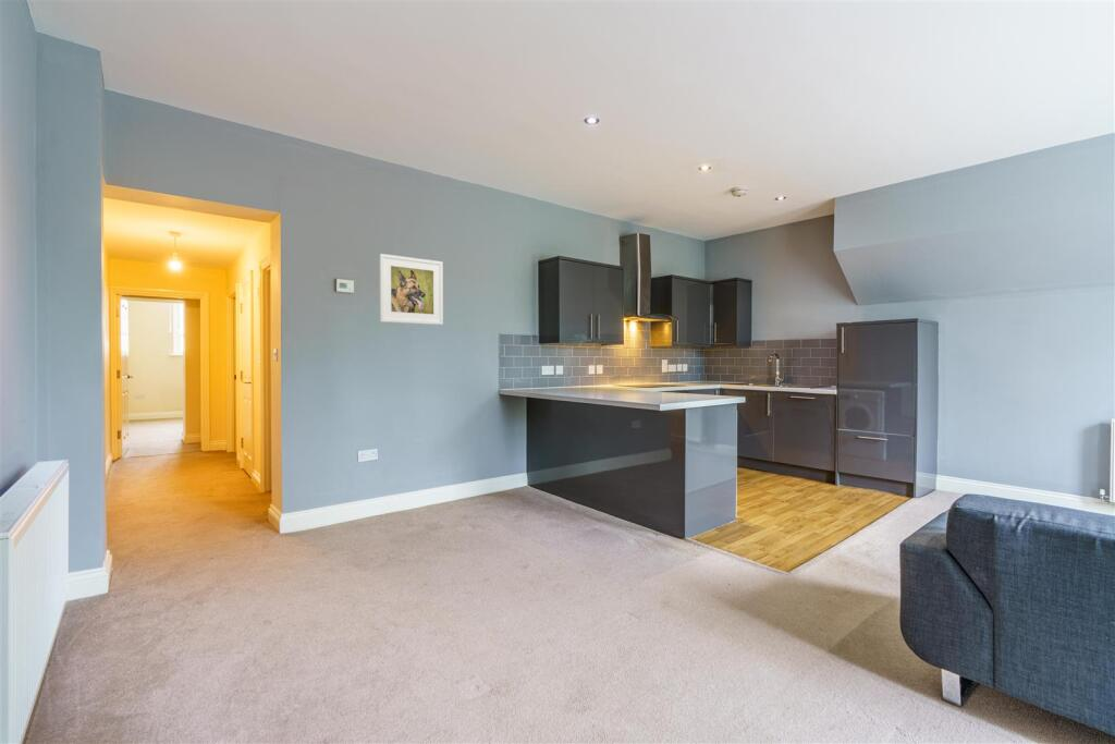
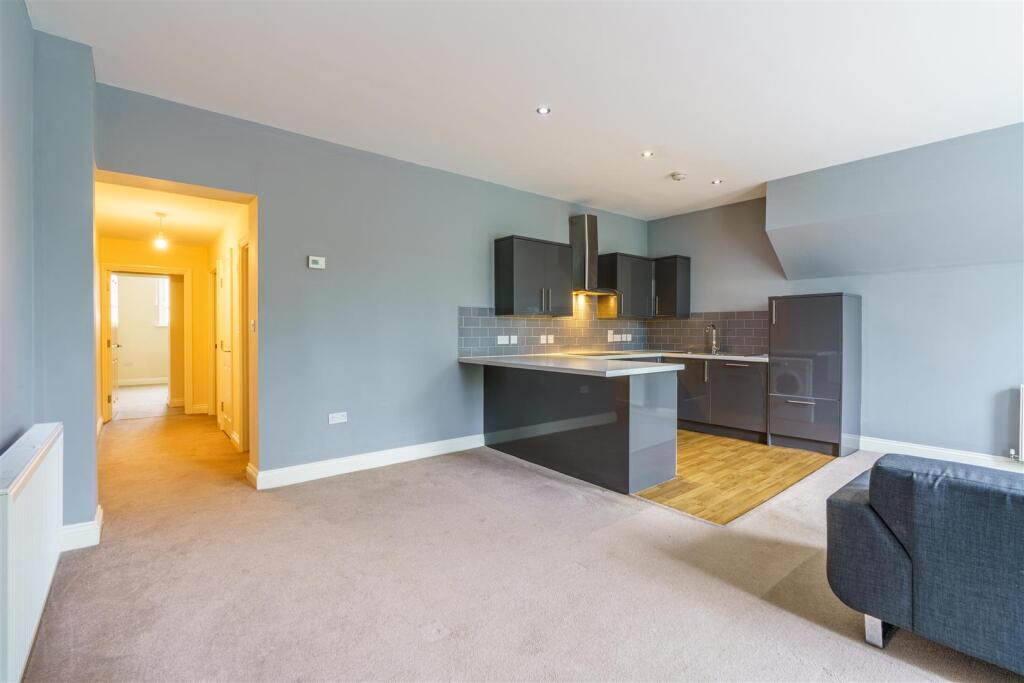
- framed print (412, 290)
